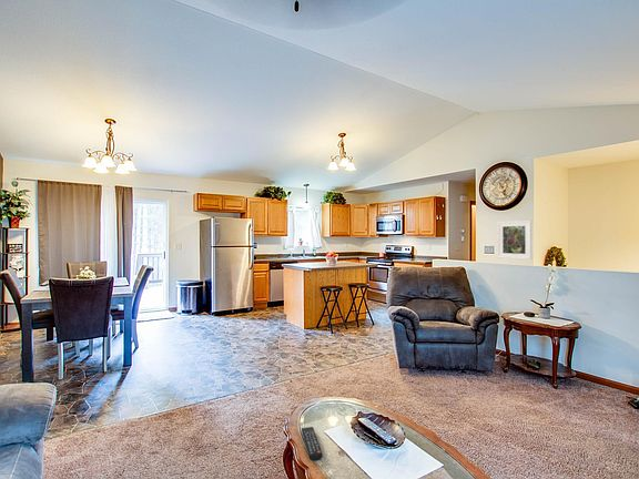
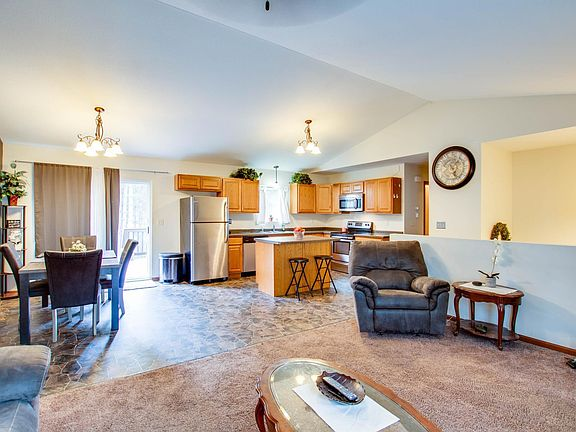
- remote control (311, 441)
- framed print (514, 240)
